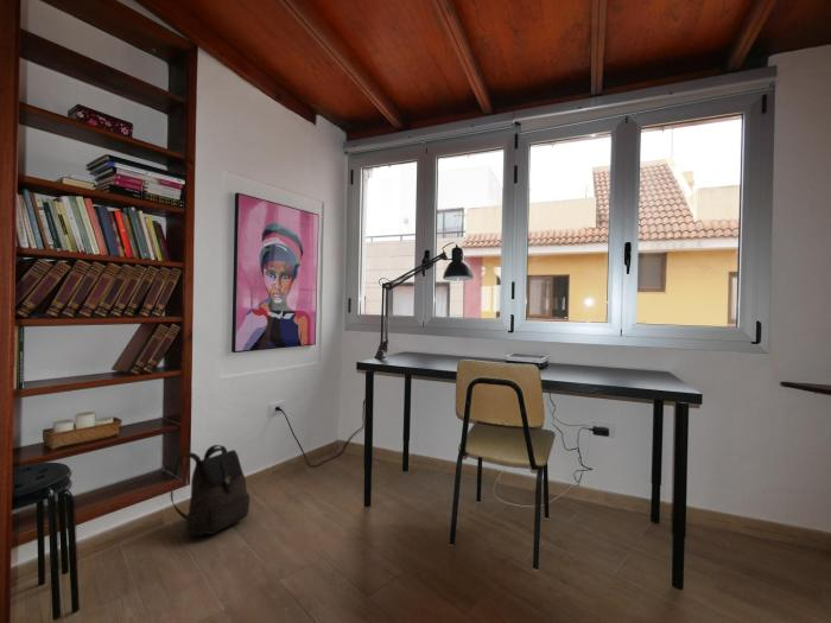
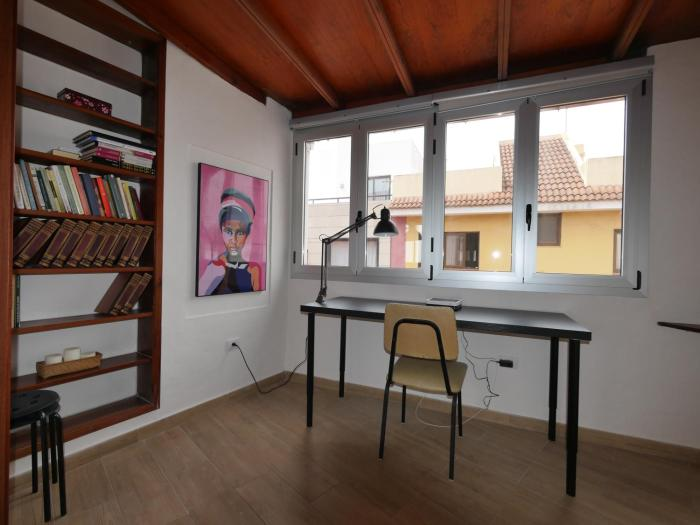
- backpack (210, 483)
